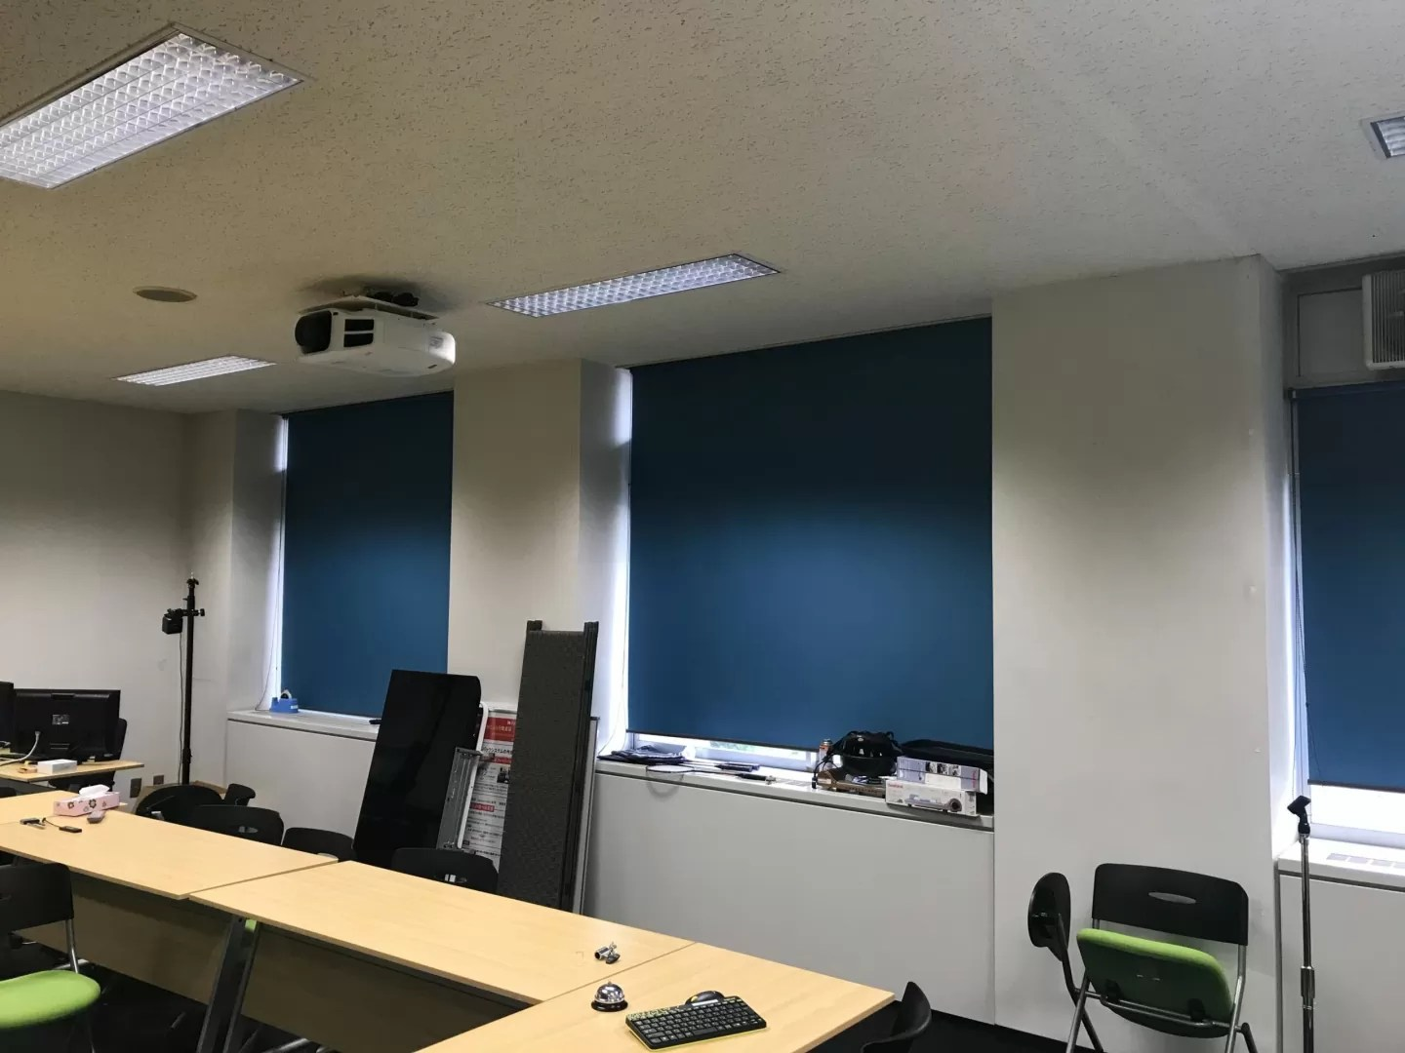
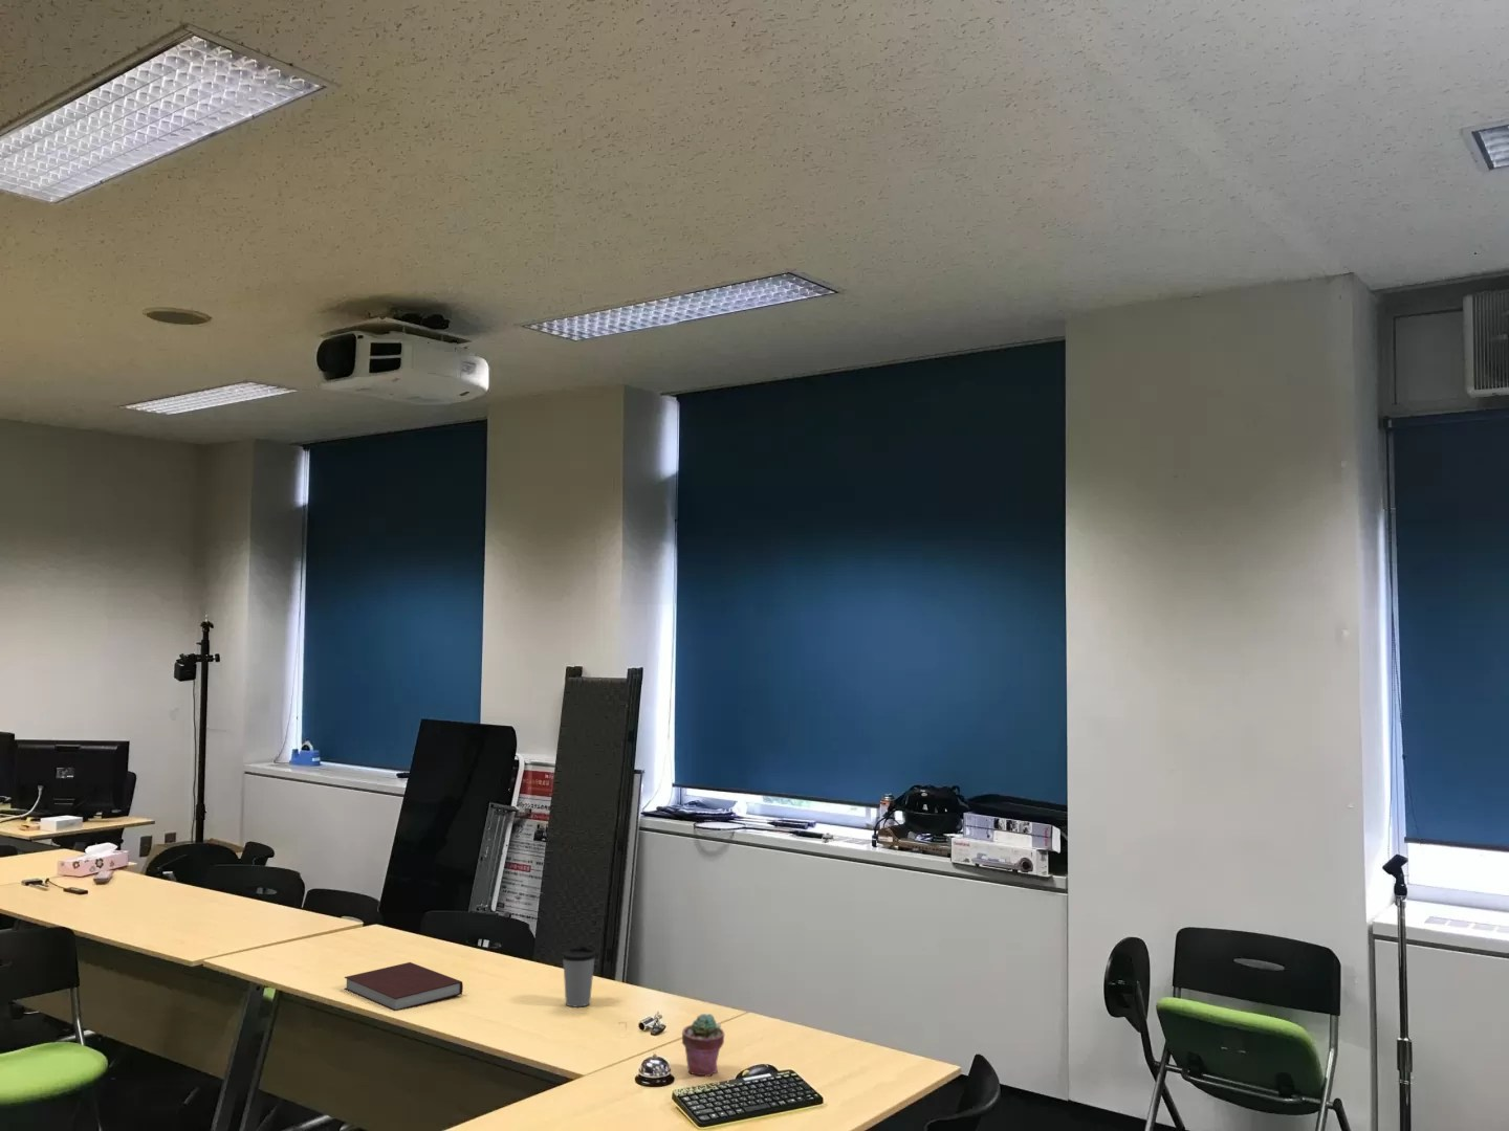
+ coffee cup (579, 977)
+ potted succulent (702, 1043)
+ notebook (403, 985)
